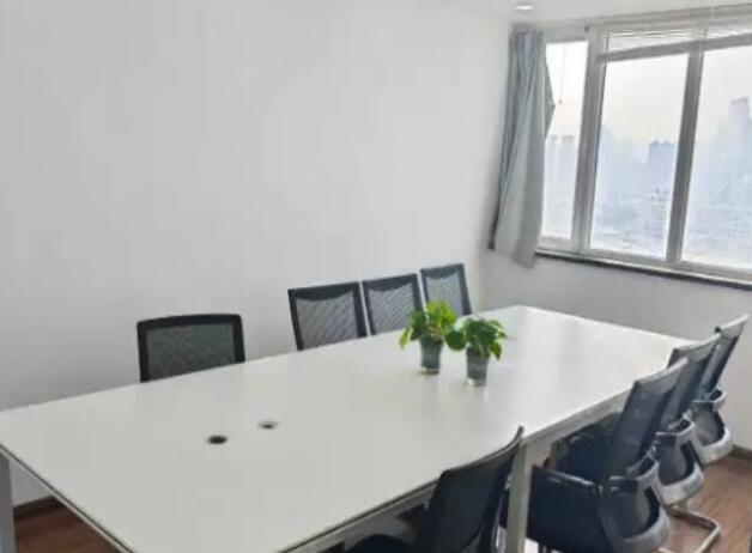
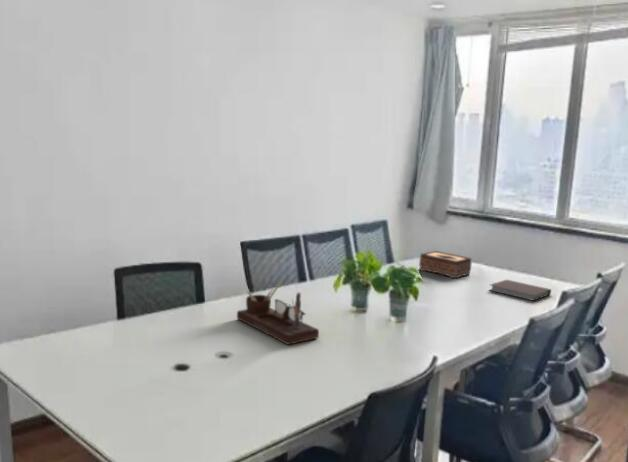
+ notebook (519, 289)
+ tissue box (445, 264)
+ desk organizer (275, 305)
